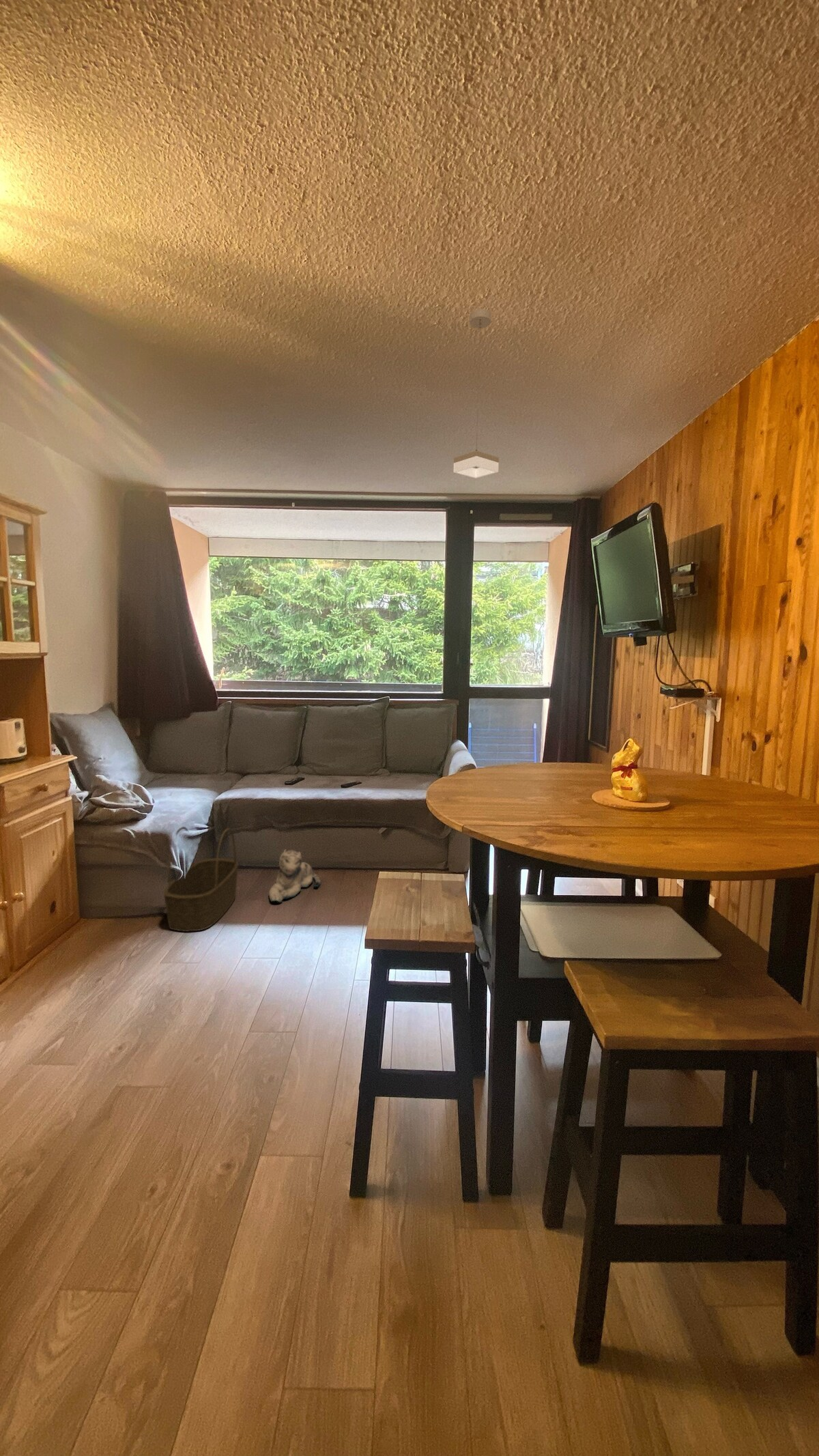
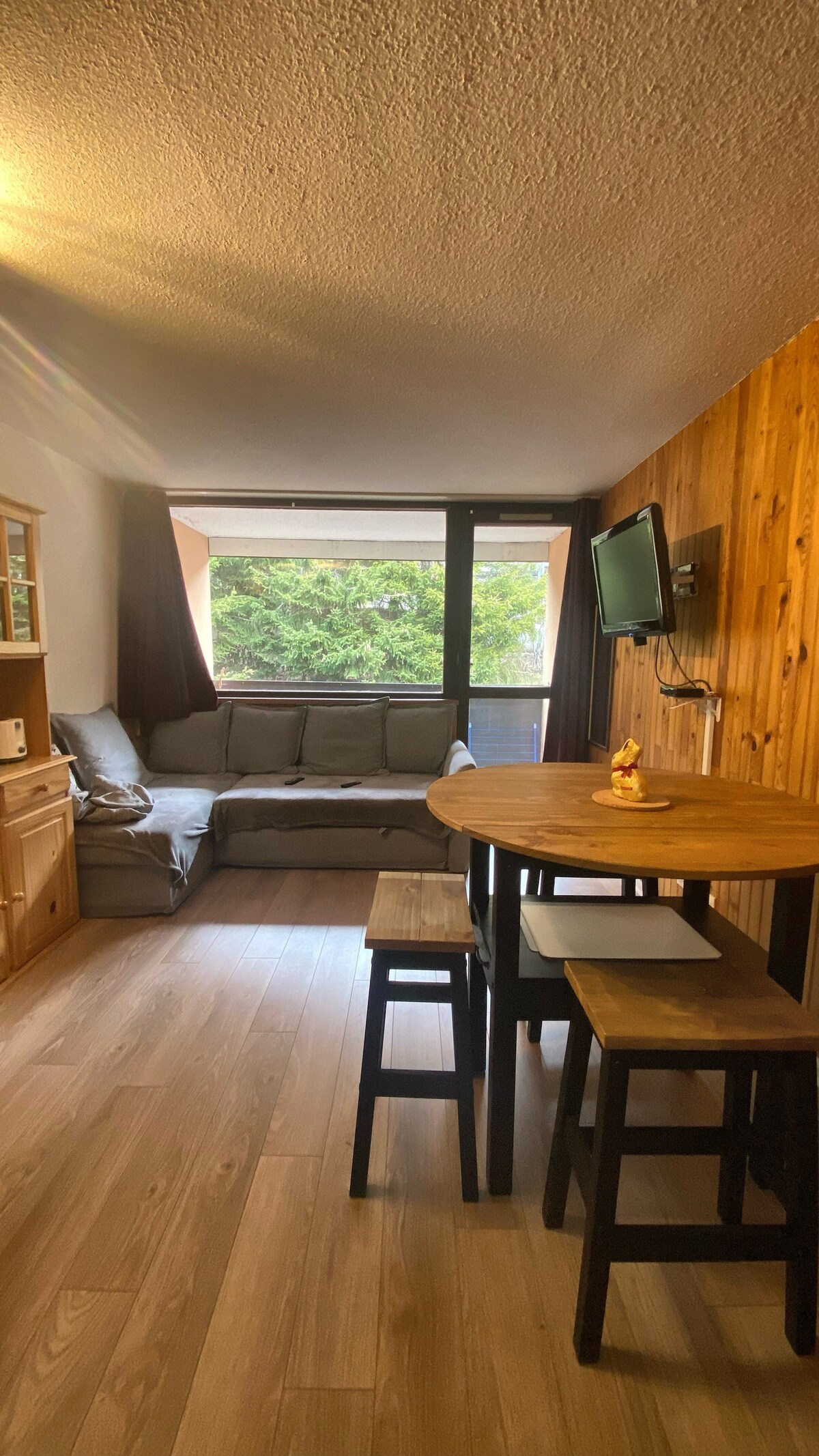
- basket (203, 870)
- pendant lamp (478, 394)
- plush toy (295, 869)
